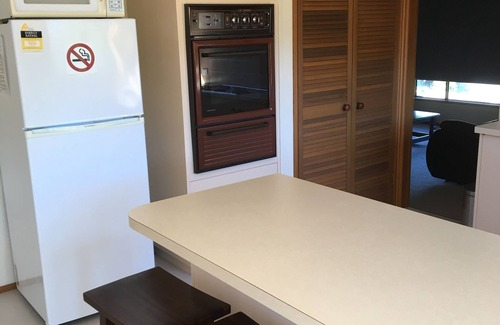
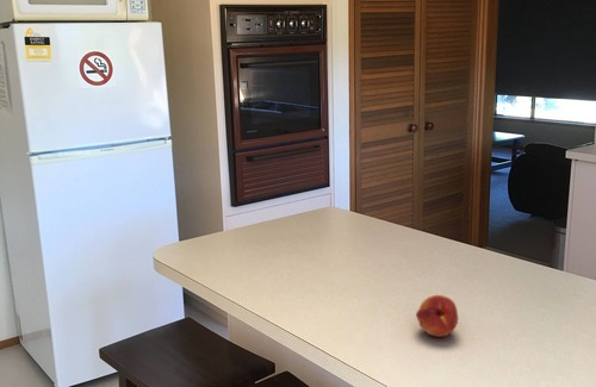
+ fruit (436, 314)
